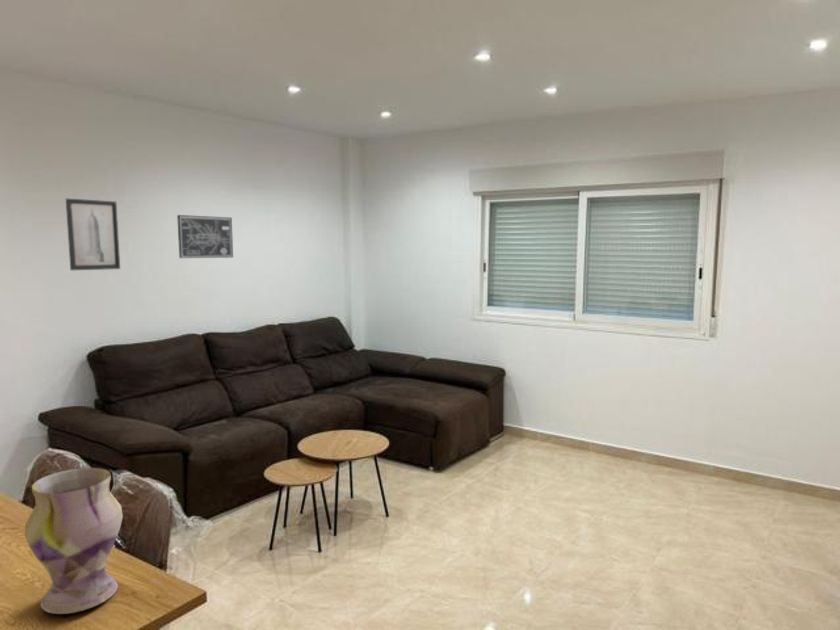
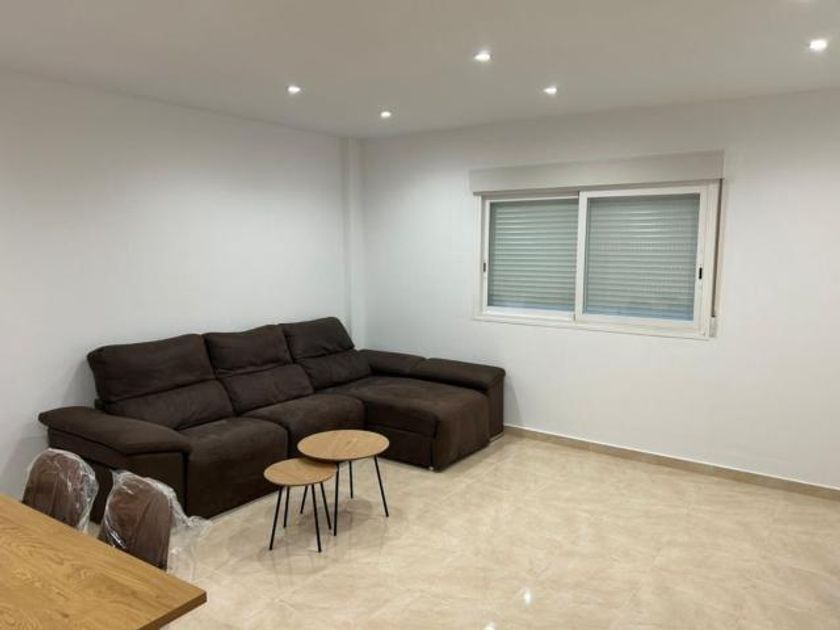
- vase (76, 539)
- wall art (93, 235)
- wall art (206, 237)
